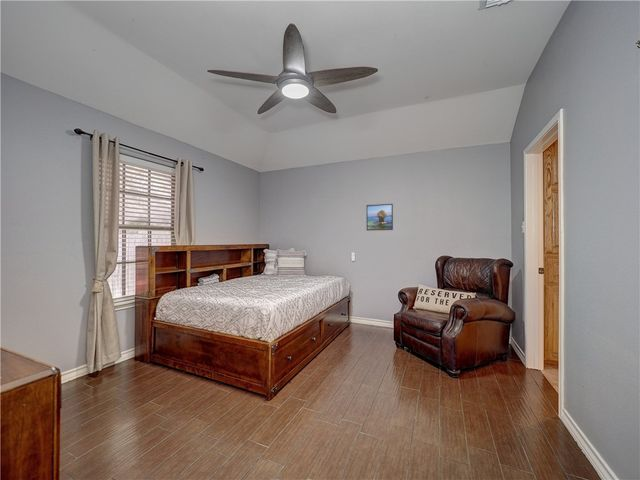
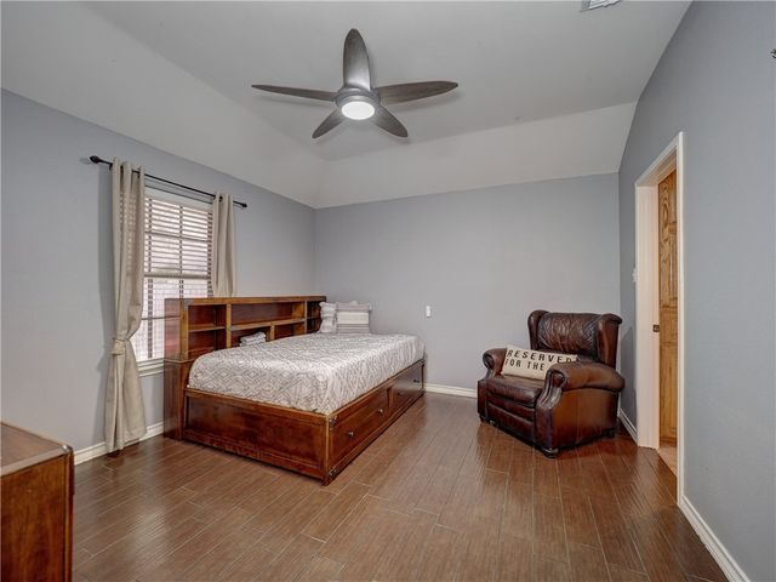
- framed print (379, 217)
